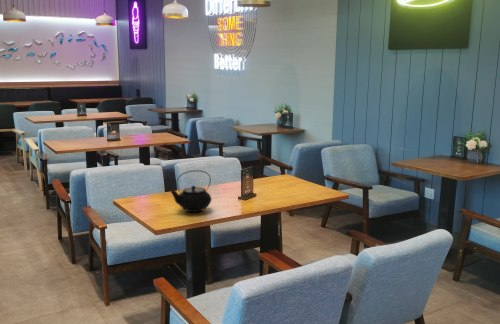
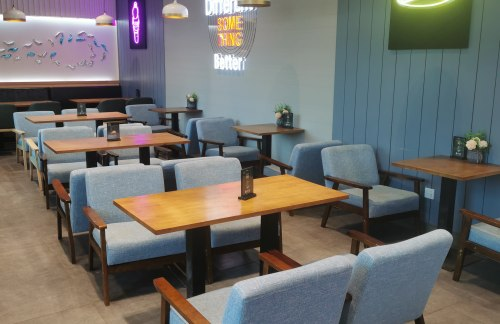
- teapot (191, 191)
